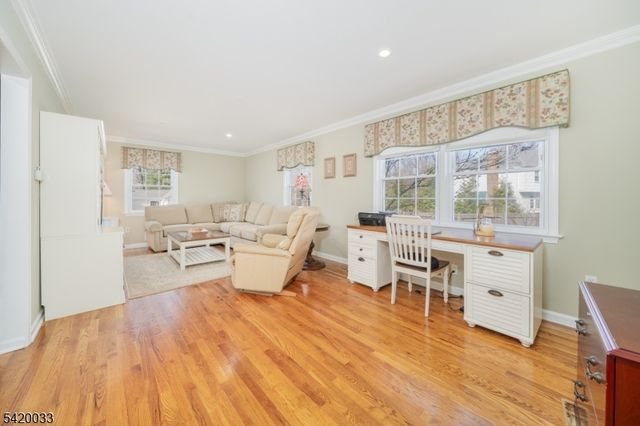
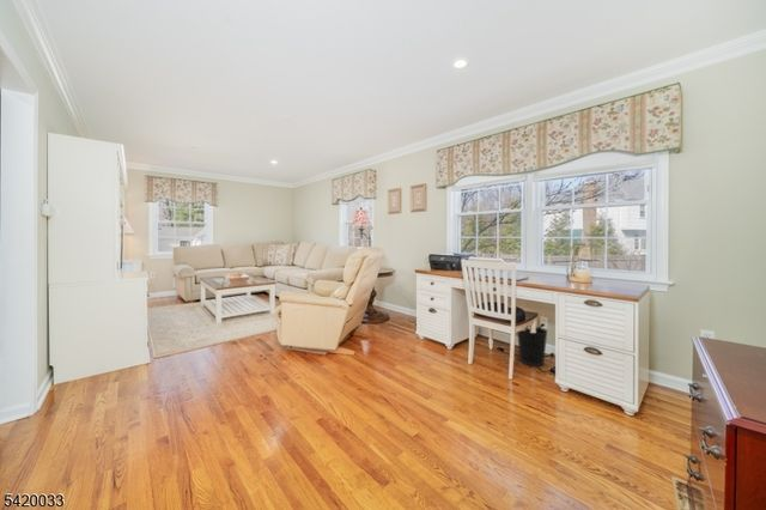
+ wastebasket (531, 345)
